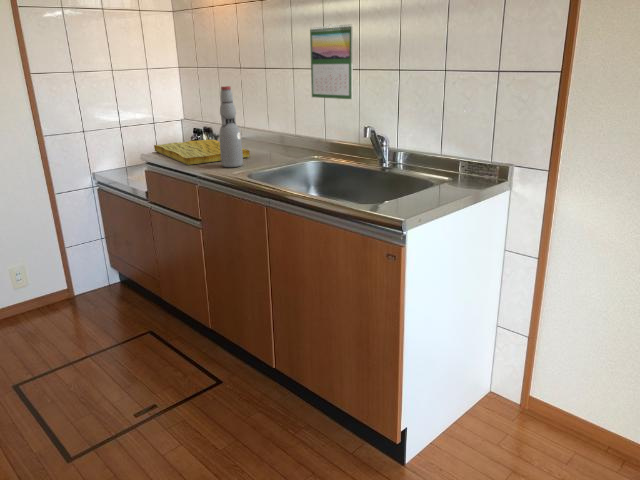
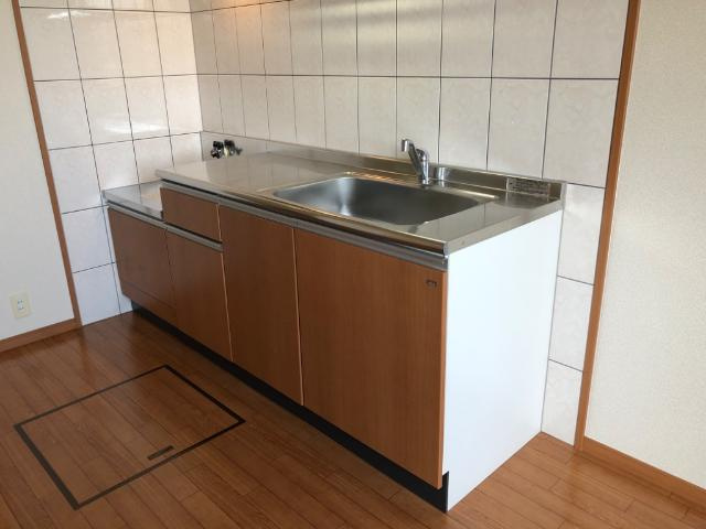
- calendar (331, 62)
- bottle (229, 126)
- cutting board (200, 149)
